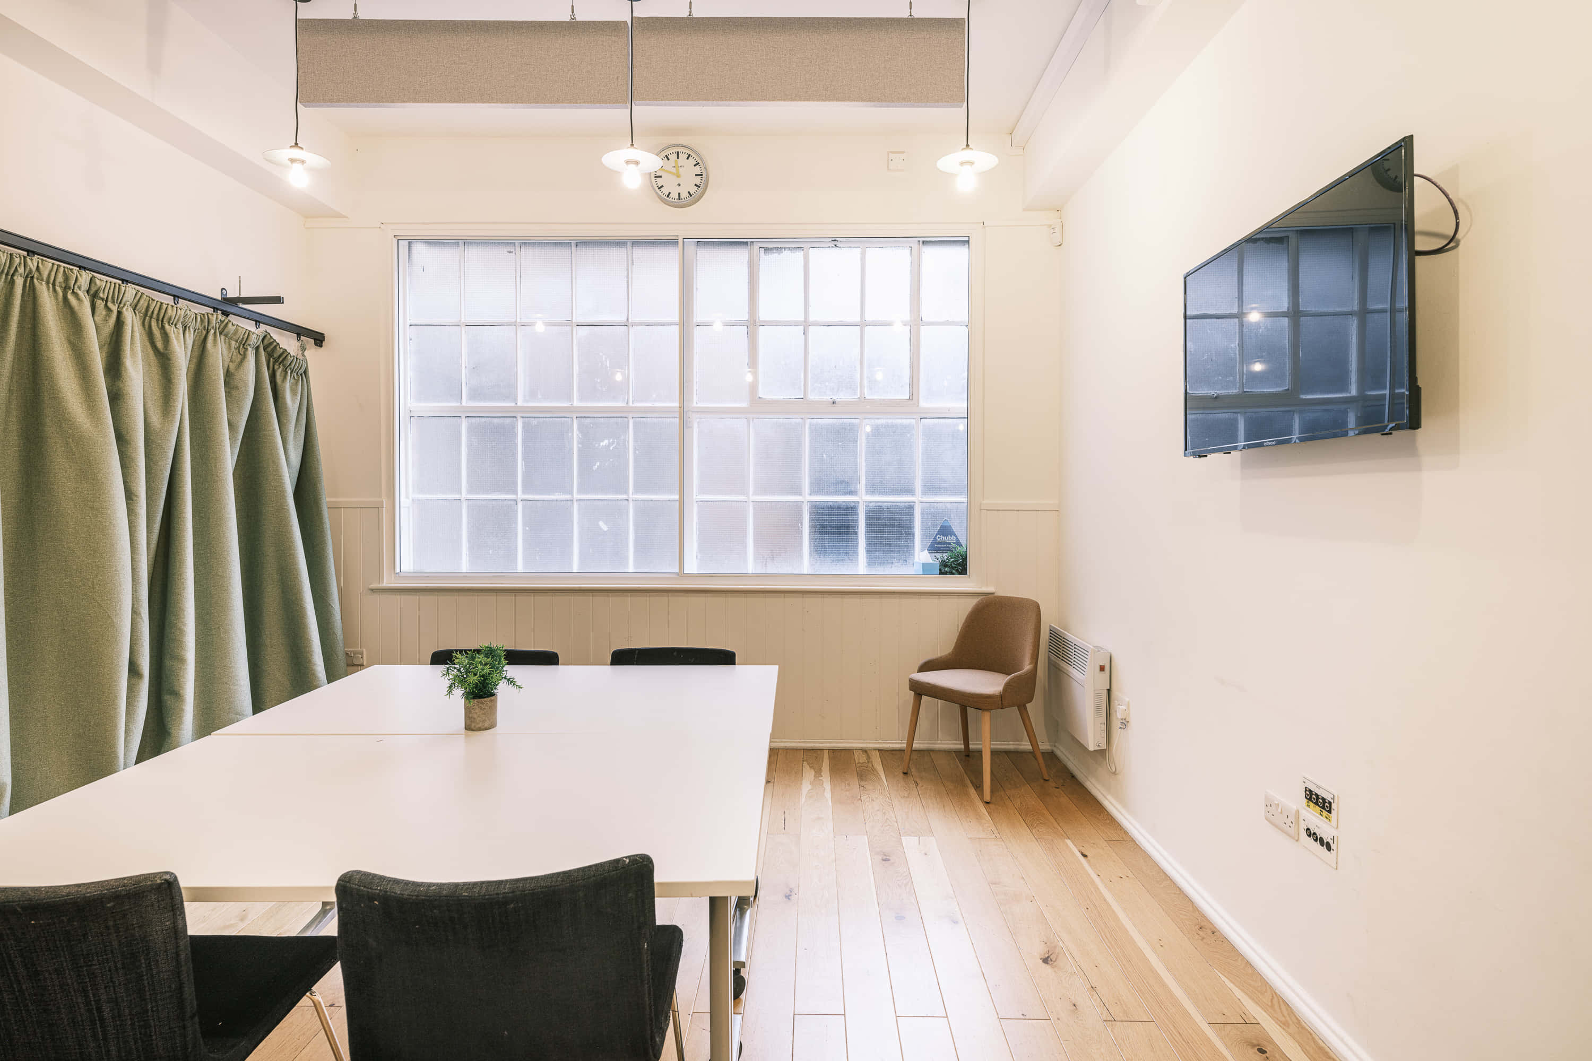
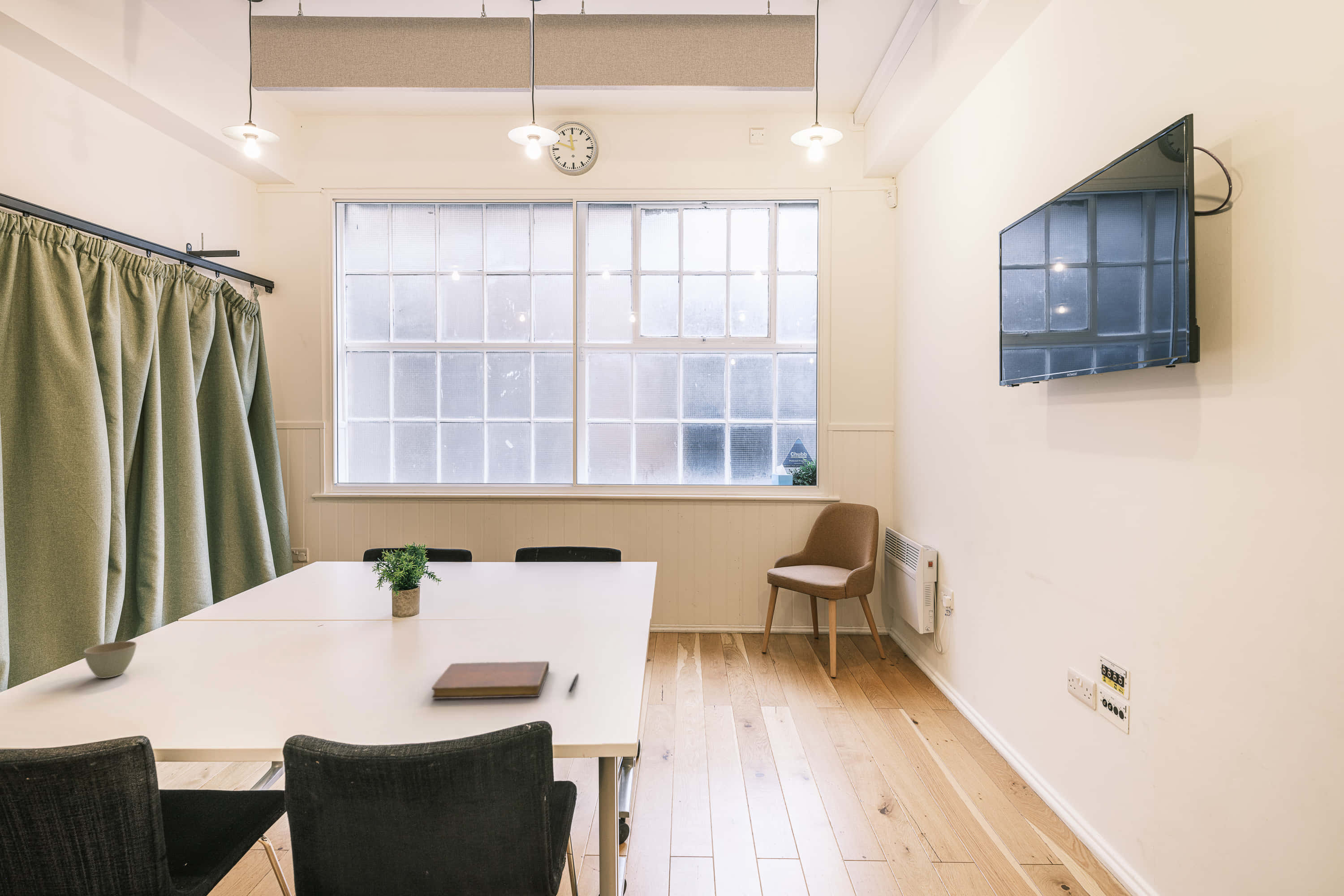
+ flower pot (111, 661)
+ pen (574, 681)
+ notebook (493, 678)
